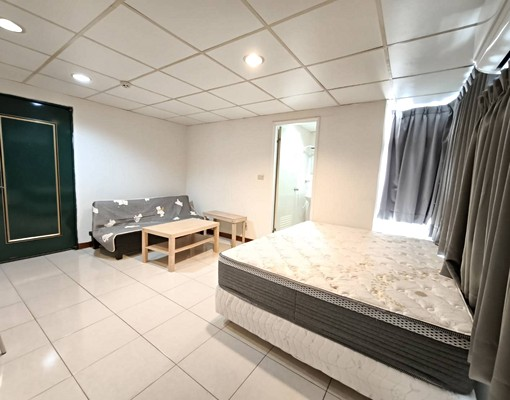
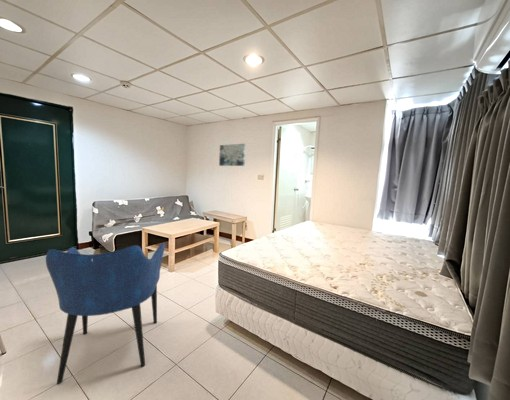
+ wall art (231, 155)
+ armchair (110, 296)
